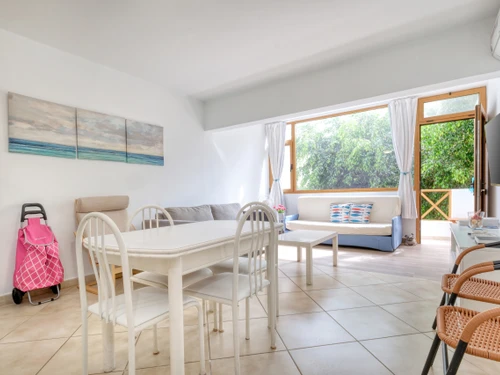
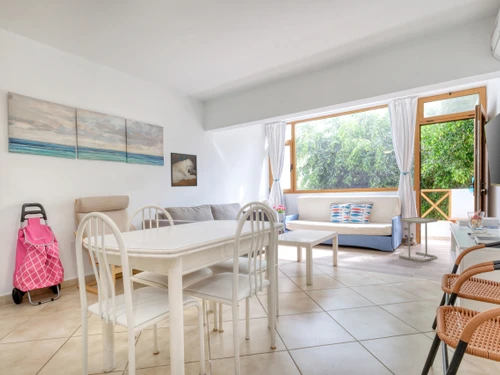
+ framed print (184, 170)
+ side table (409, 238)
